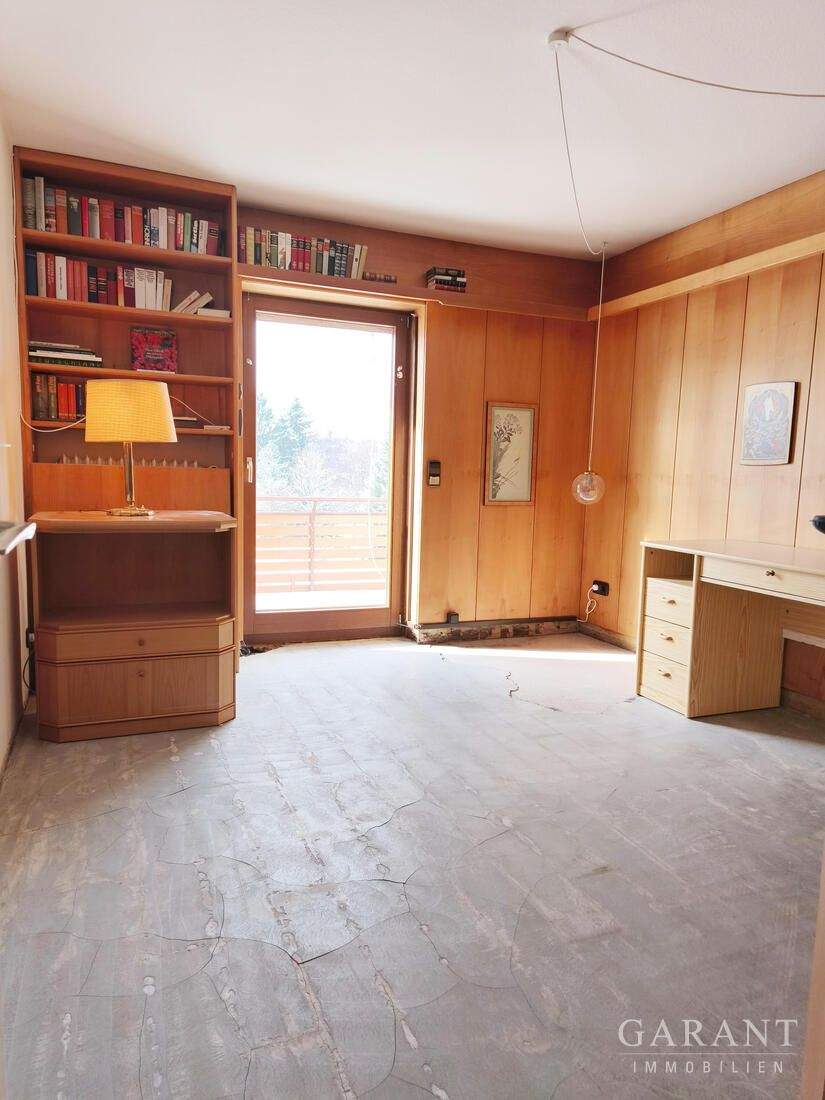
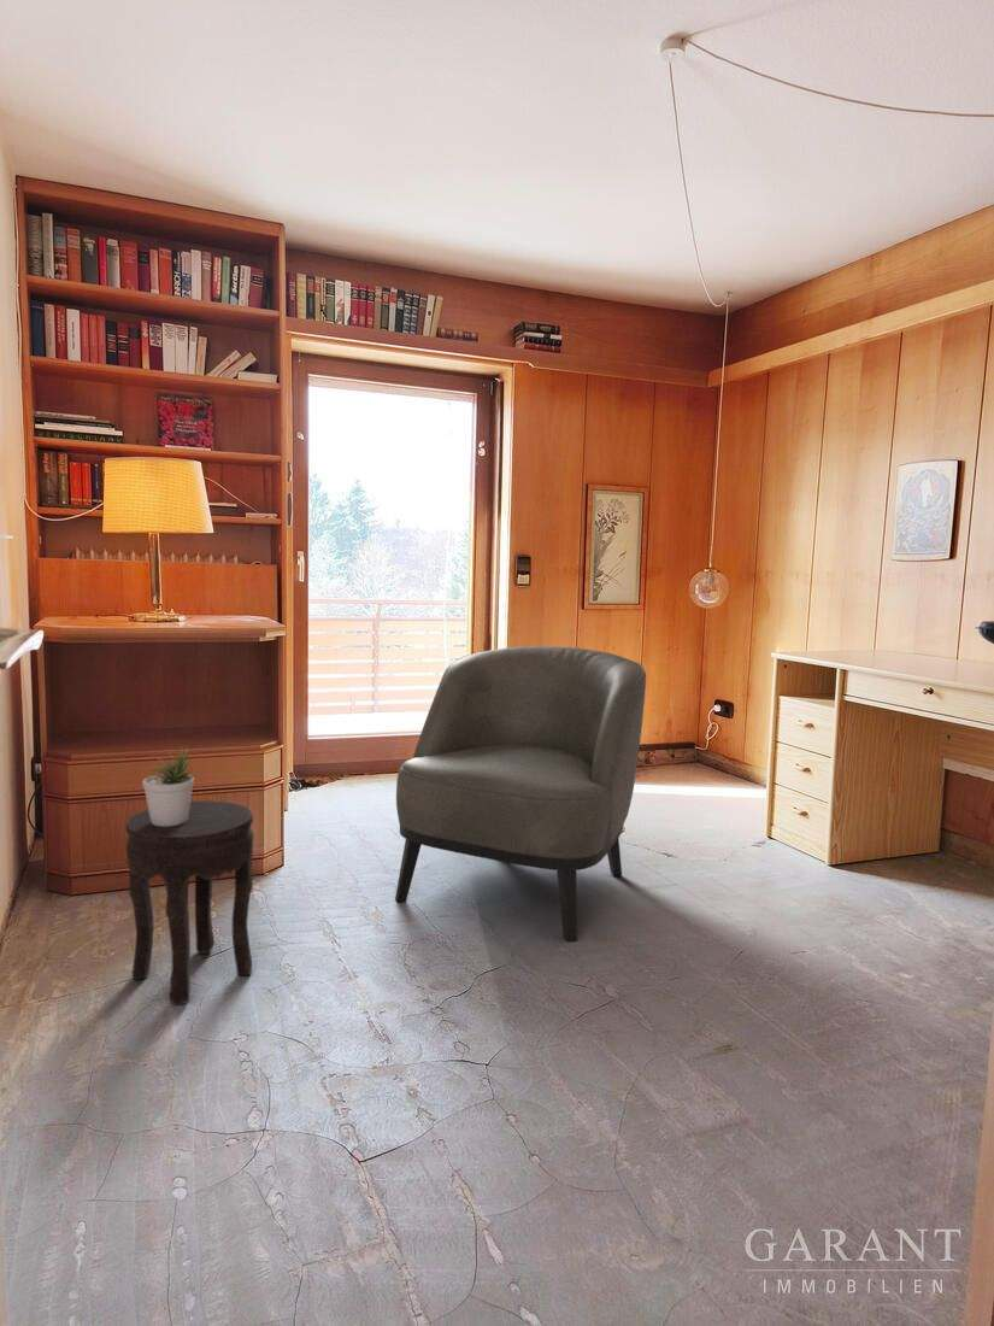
+ side table (195, 897)
+ potted plant (170, 785)
+ armchair (528, 770)
